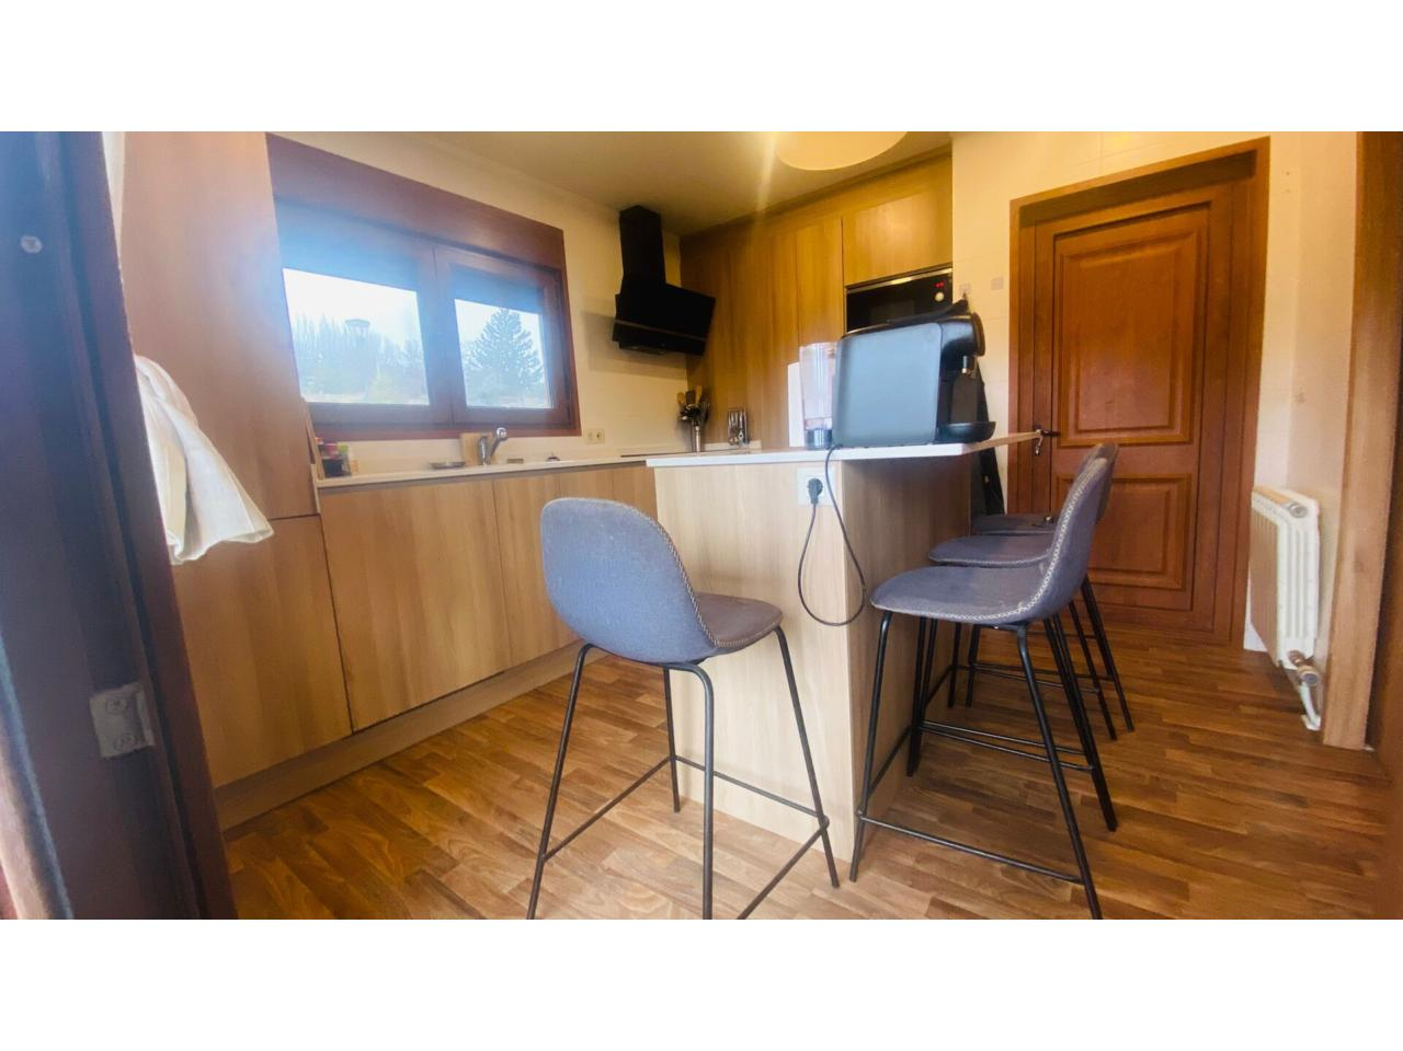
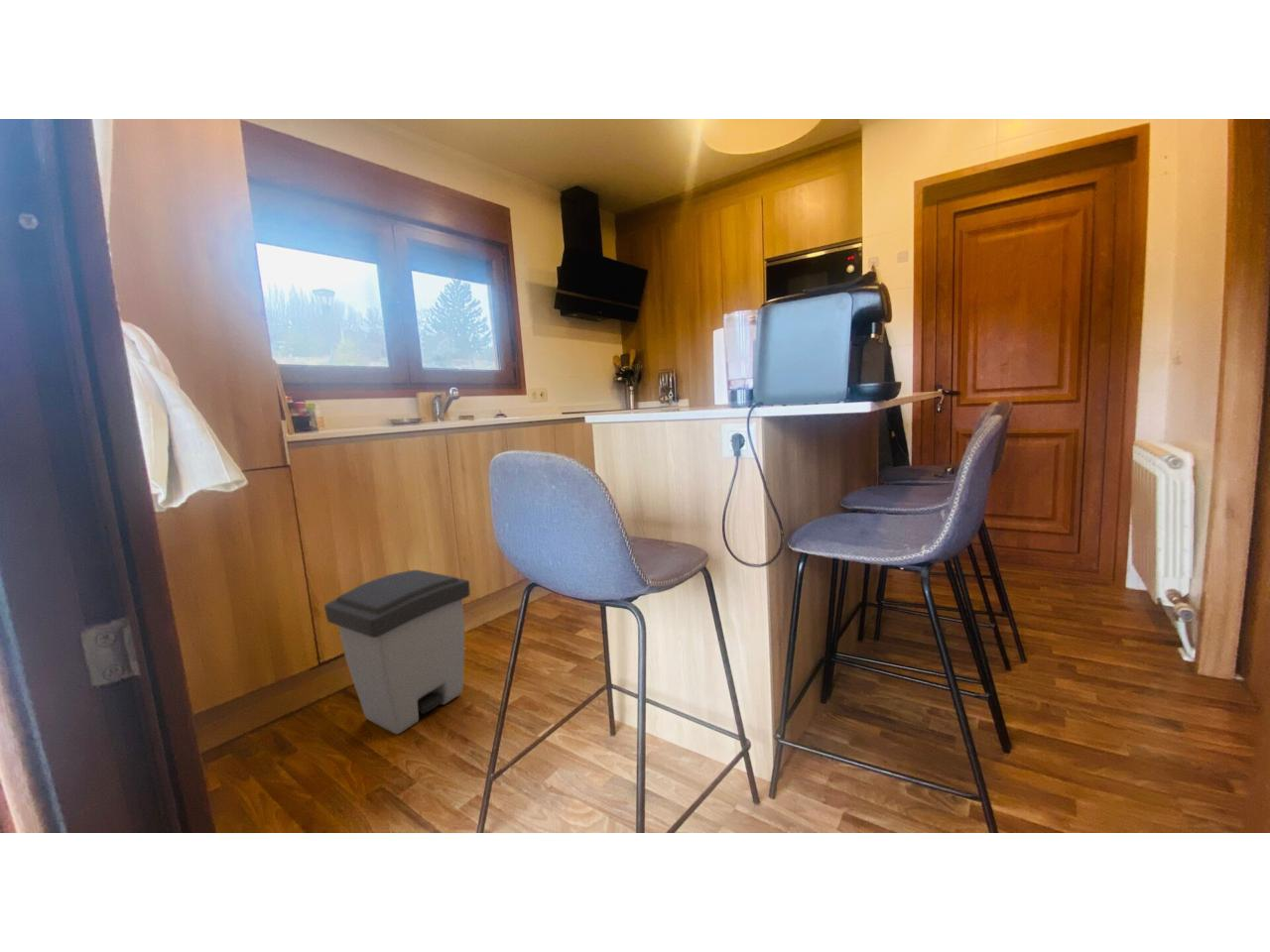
+ trash can (405, 646)
